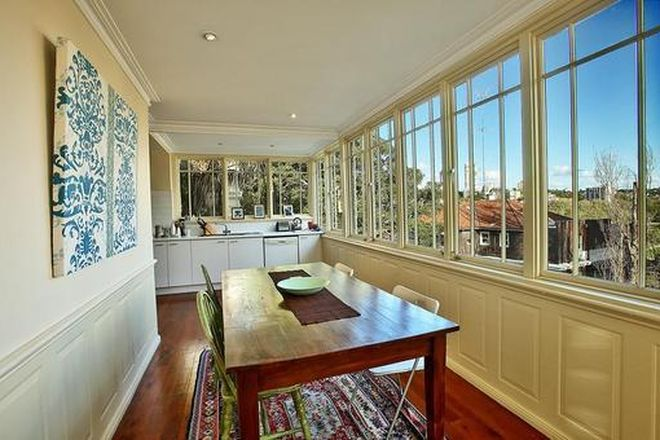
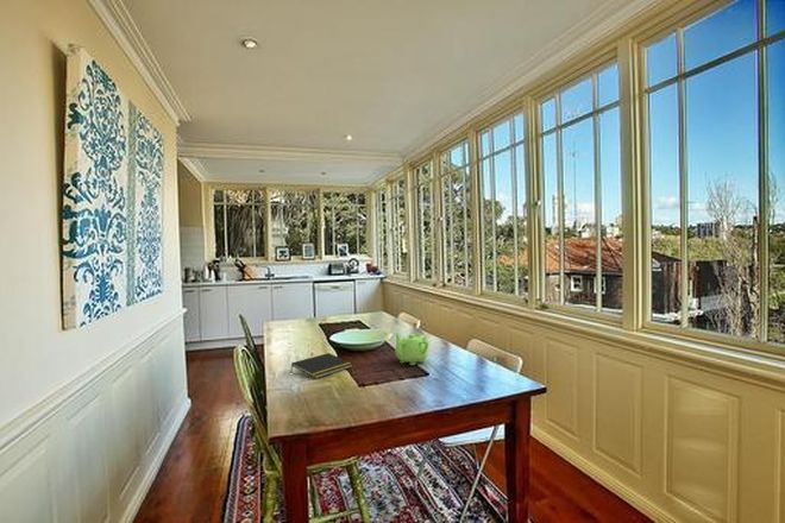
+ notepad (322, 364)
+ teapot (410, 347)
